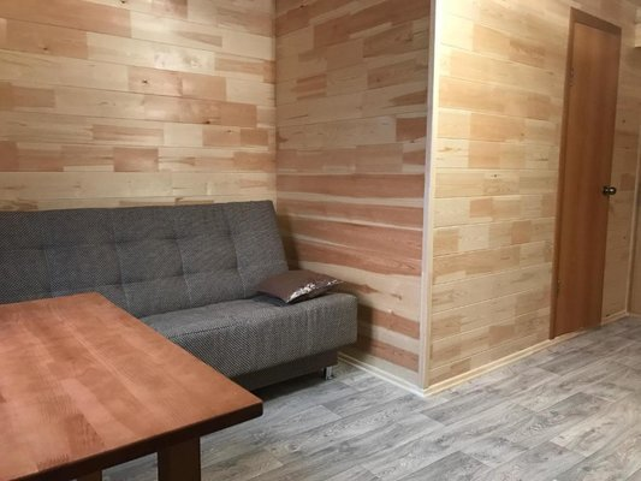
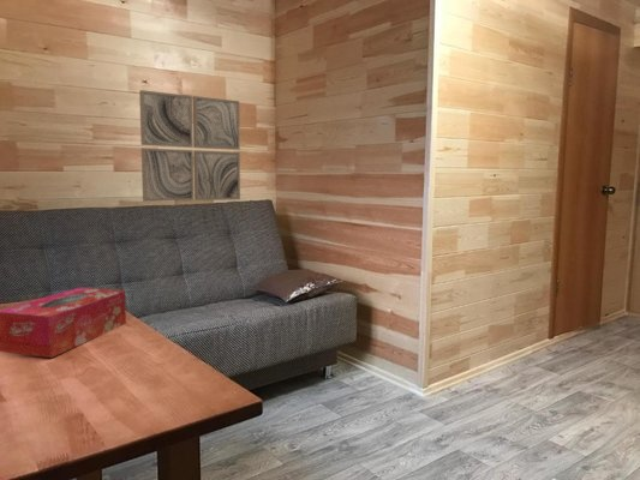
+ wall art (192, 150)
+ tissue box (66, 318)
